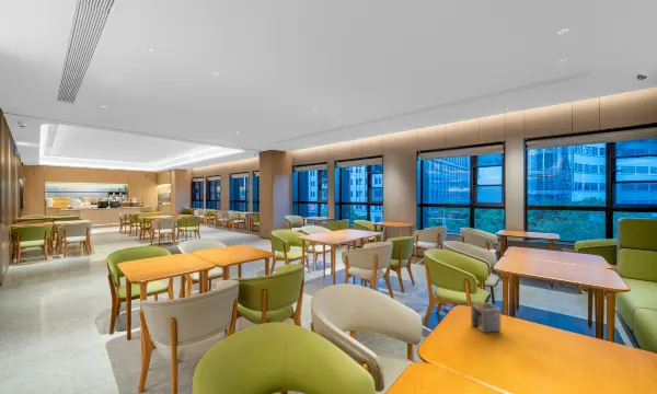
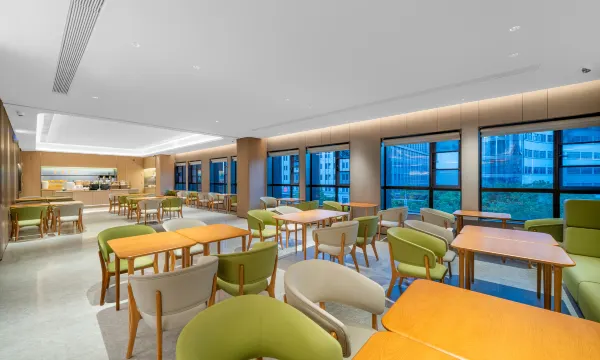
- napkin holder (485, 313)
